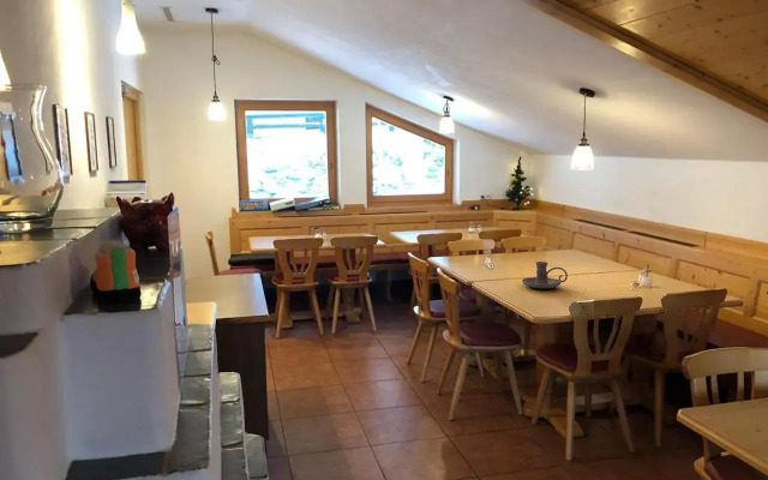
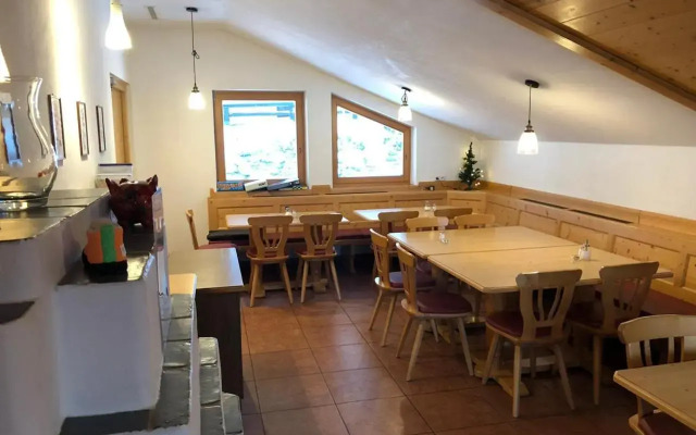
- candle holder (545, 274)
